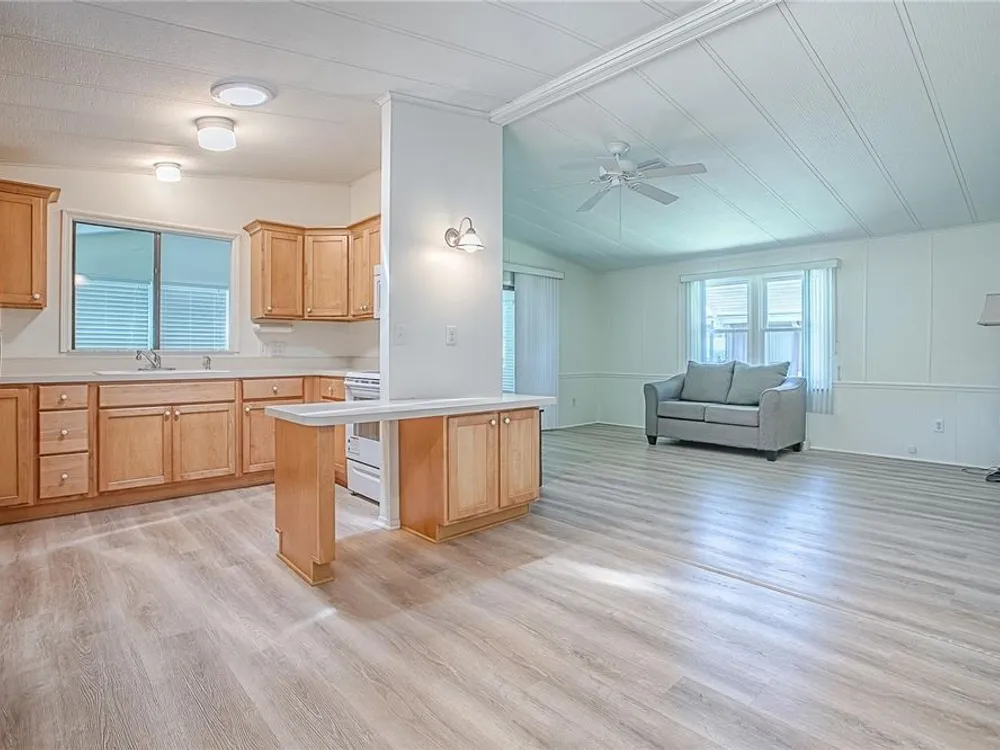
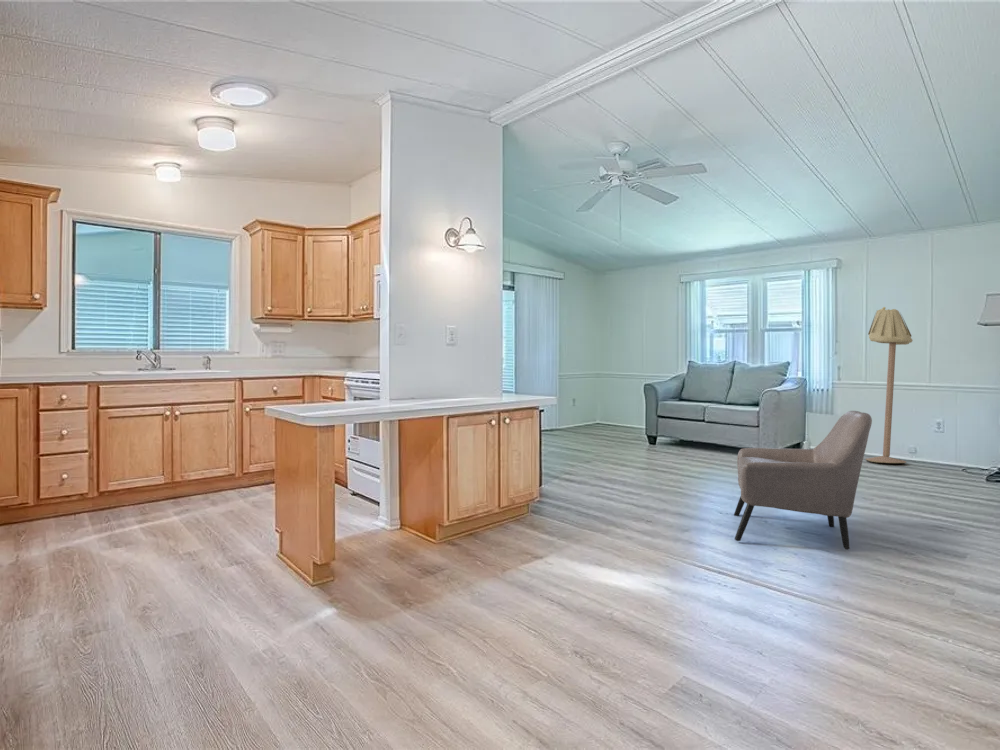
+ floor lamp (889, 384)
+ armchair (795, 472)
